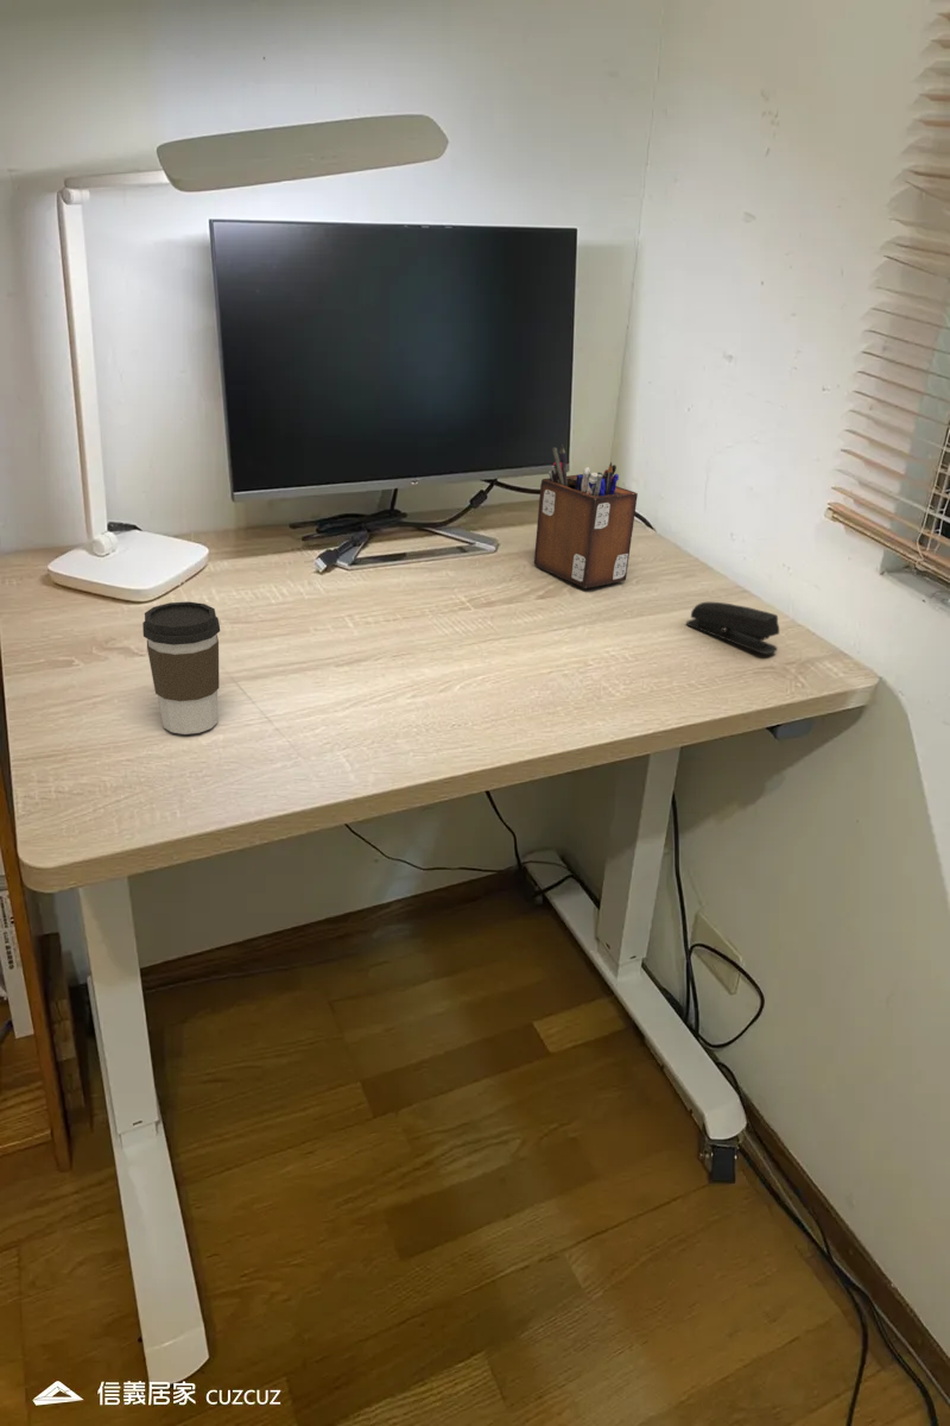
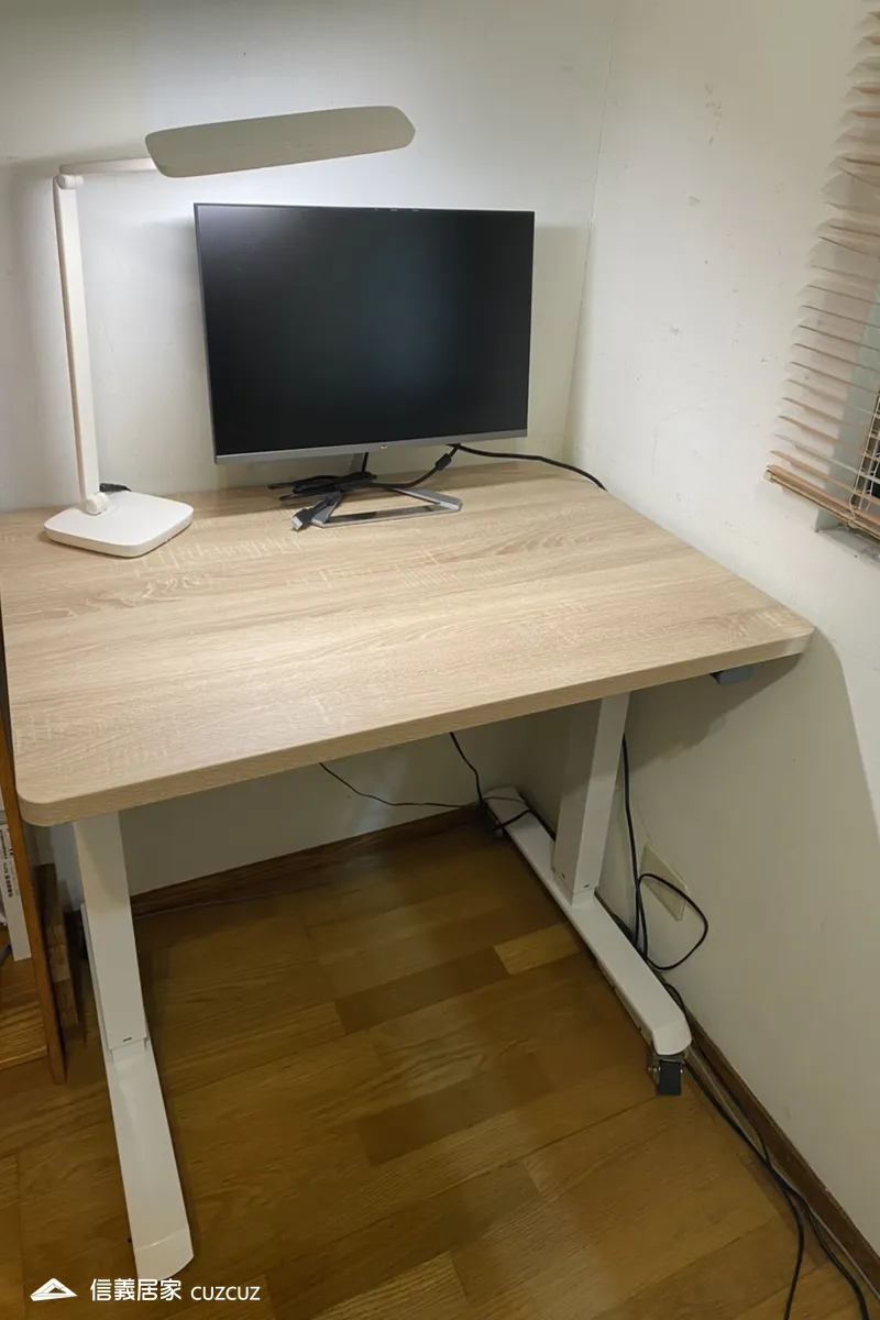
- stapler (733, 619)
- desk organizer (585, 513)
- coffee cup (185, 669)
